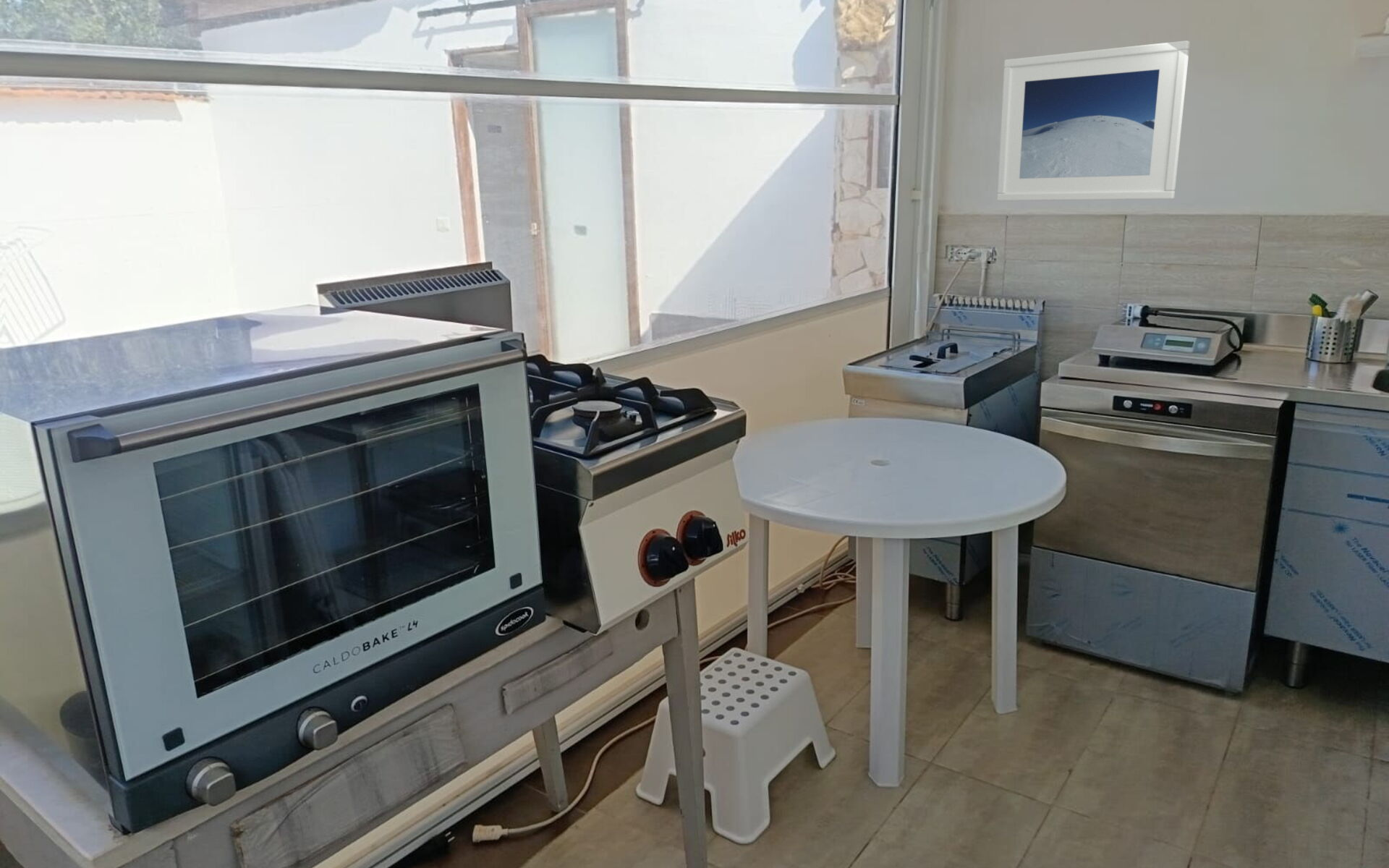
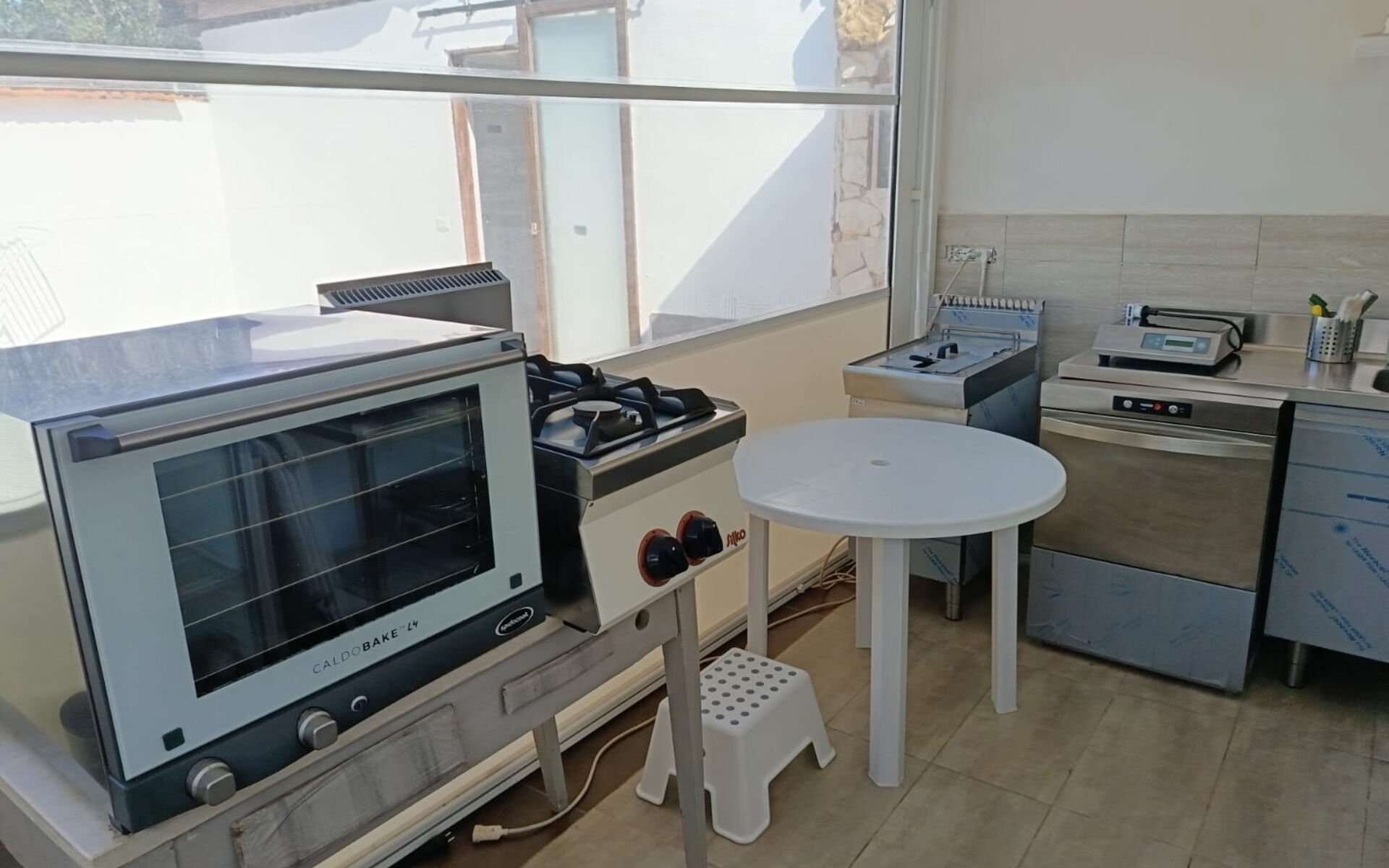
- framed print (1086, 127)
